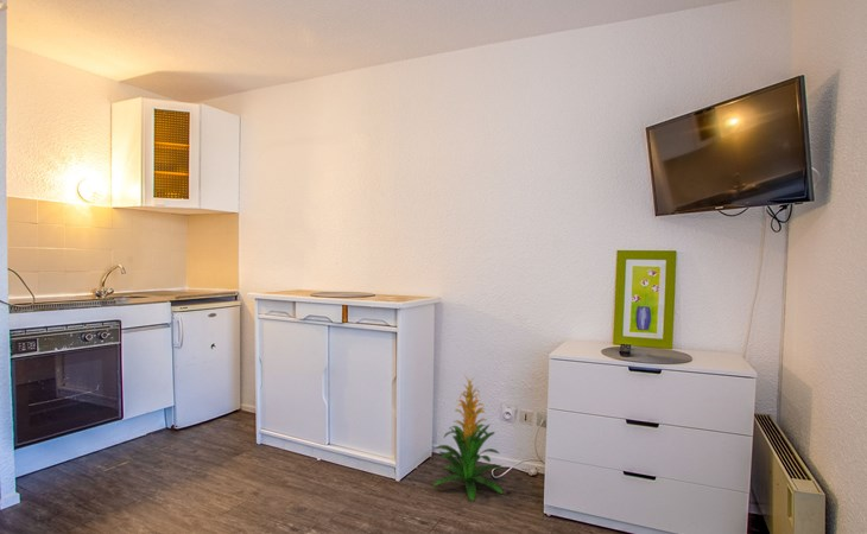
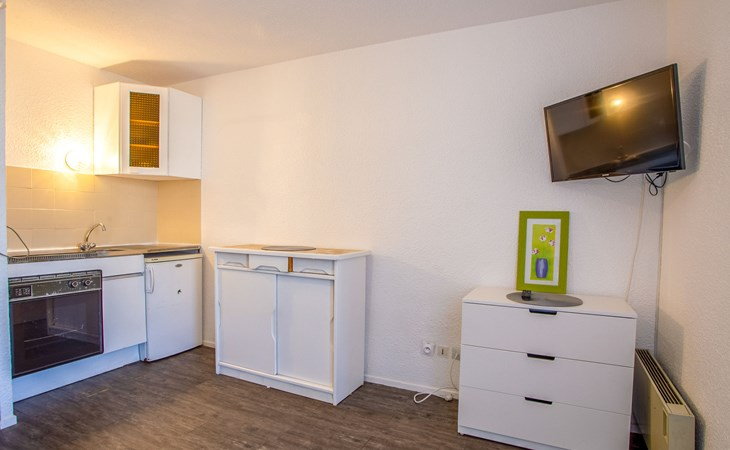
- indoor plant (469, 430)
